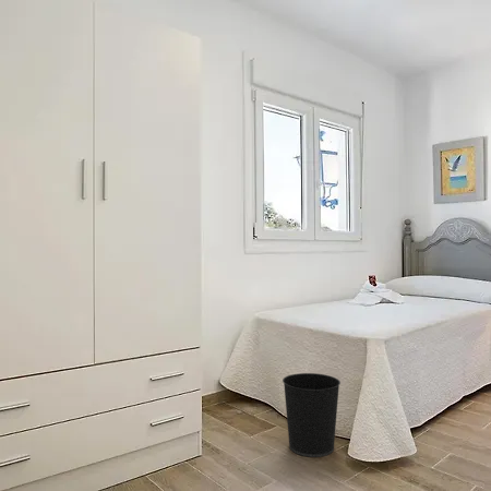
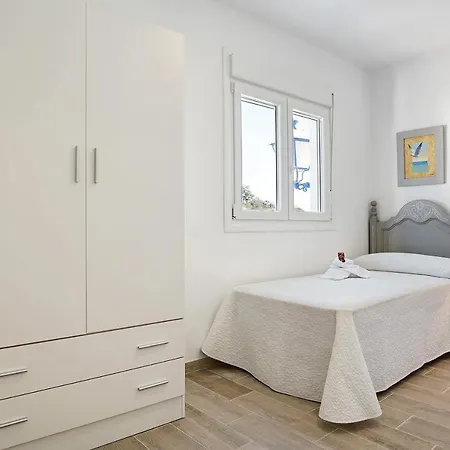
- wastebasket (311, 414)
